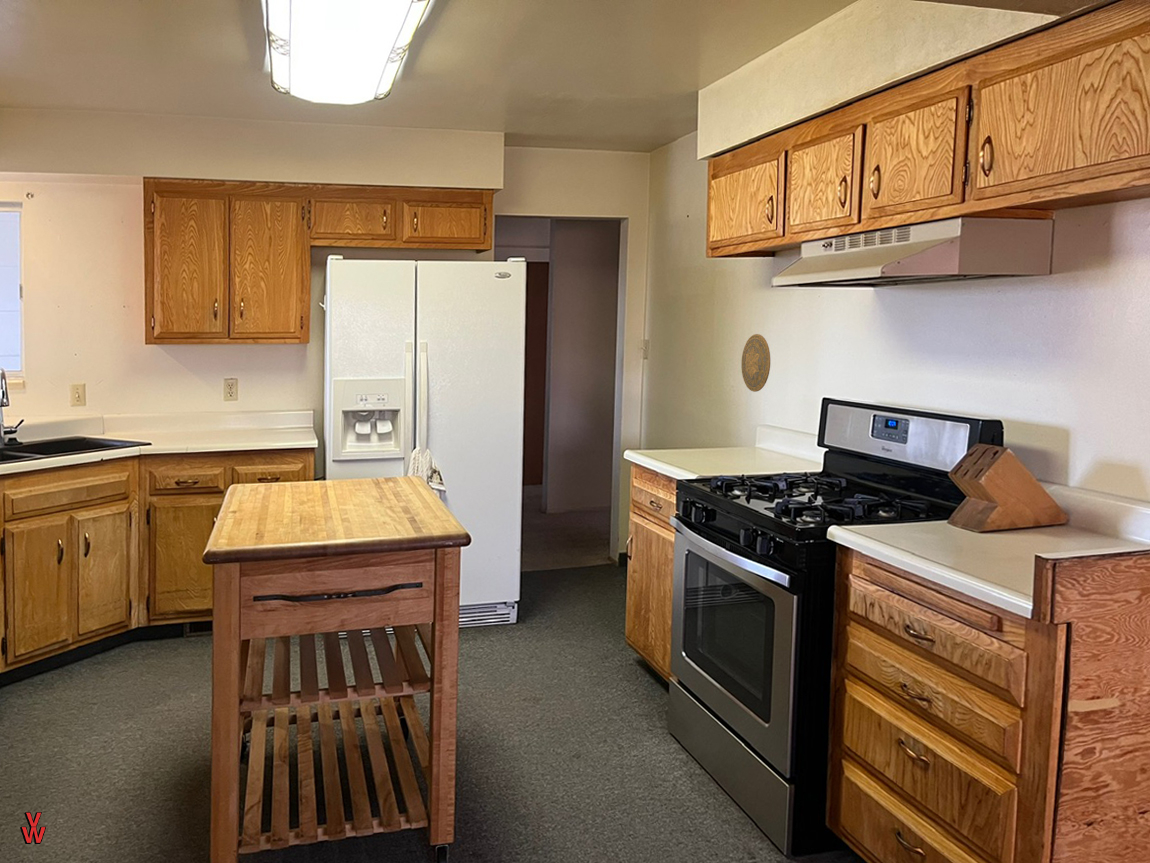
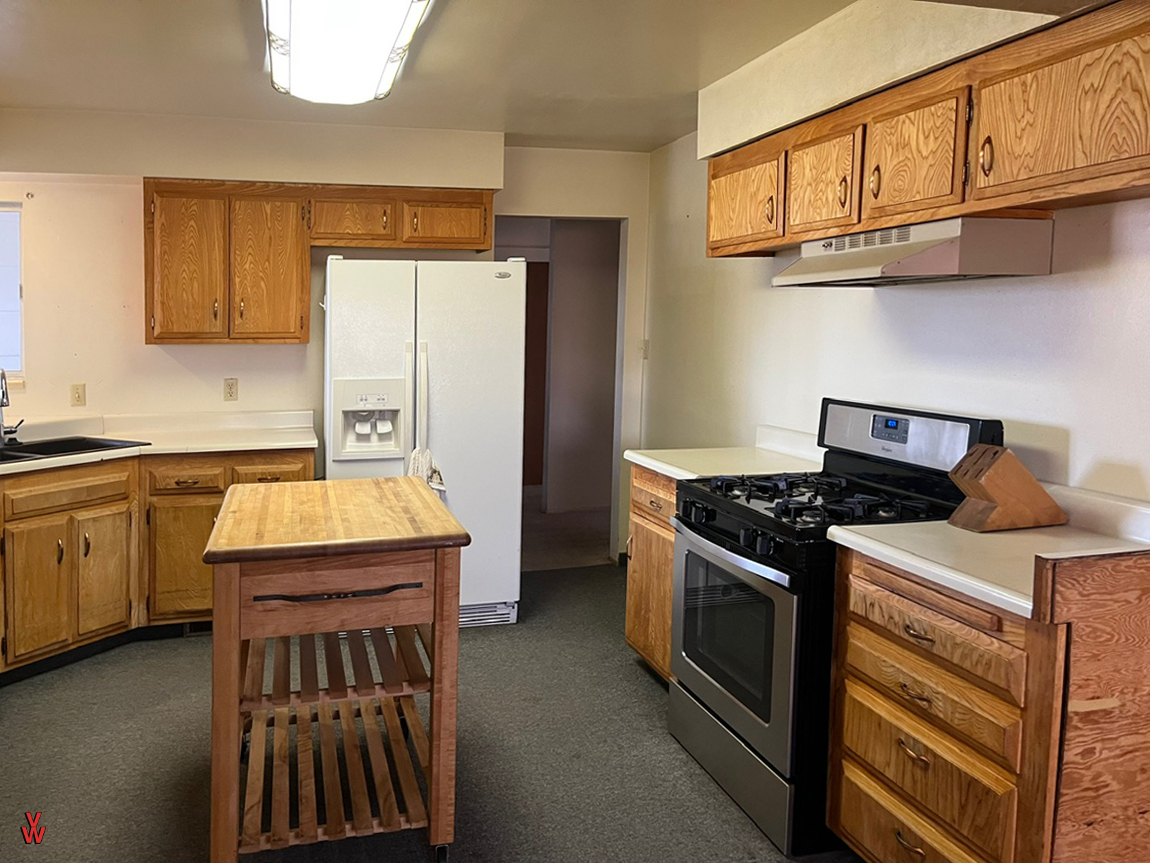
- decorative plate (753, 362)
